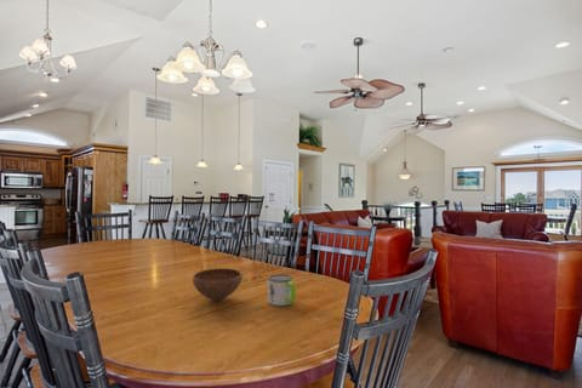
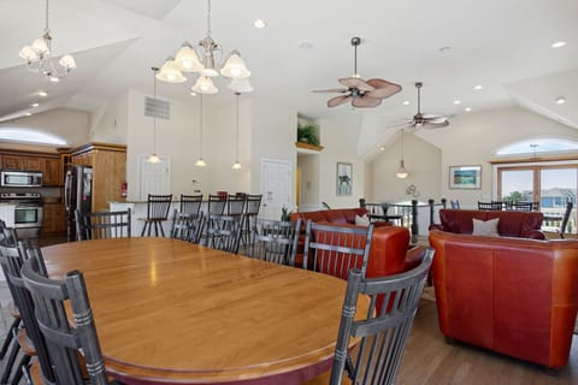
- mug (283, 290)
- bowl (217, 286)
